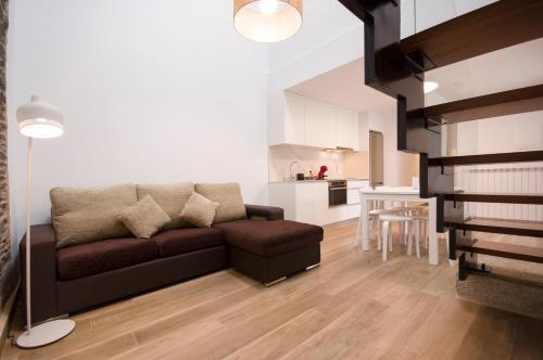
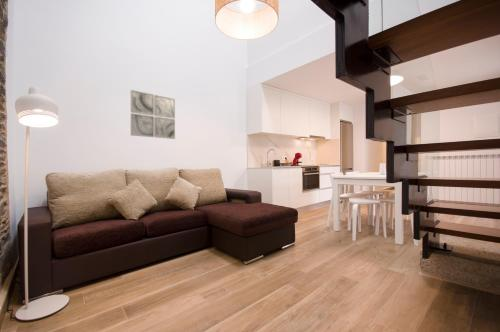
+ wall art (154, 115)
